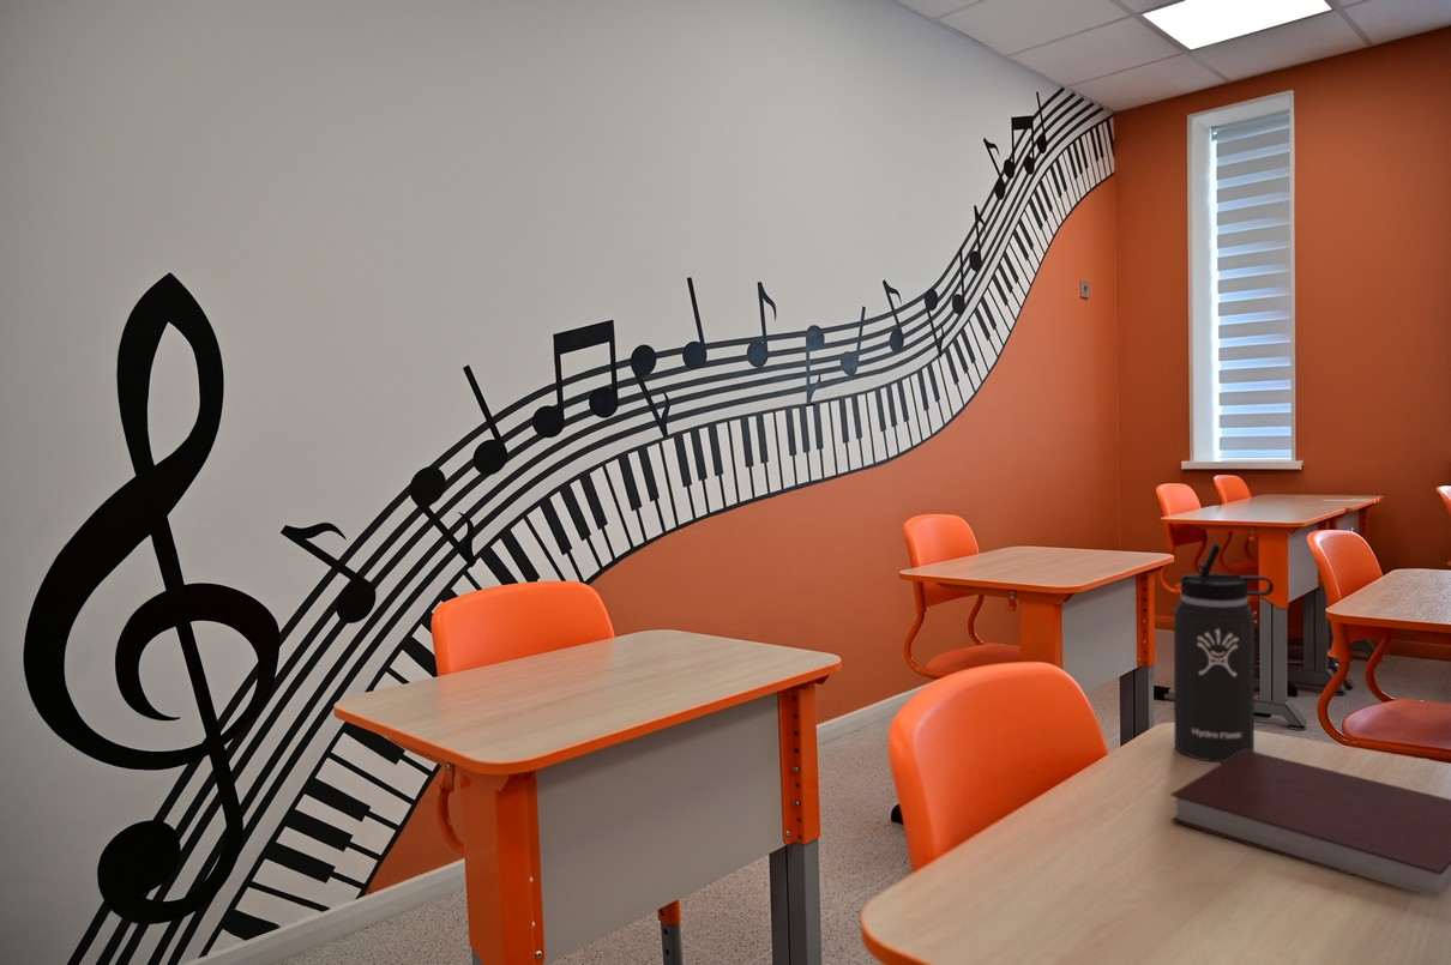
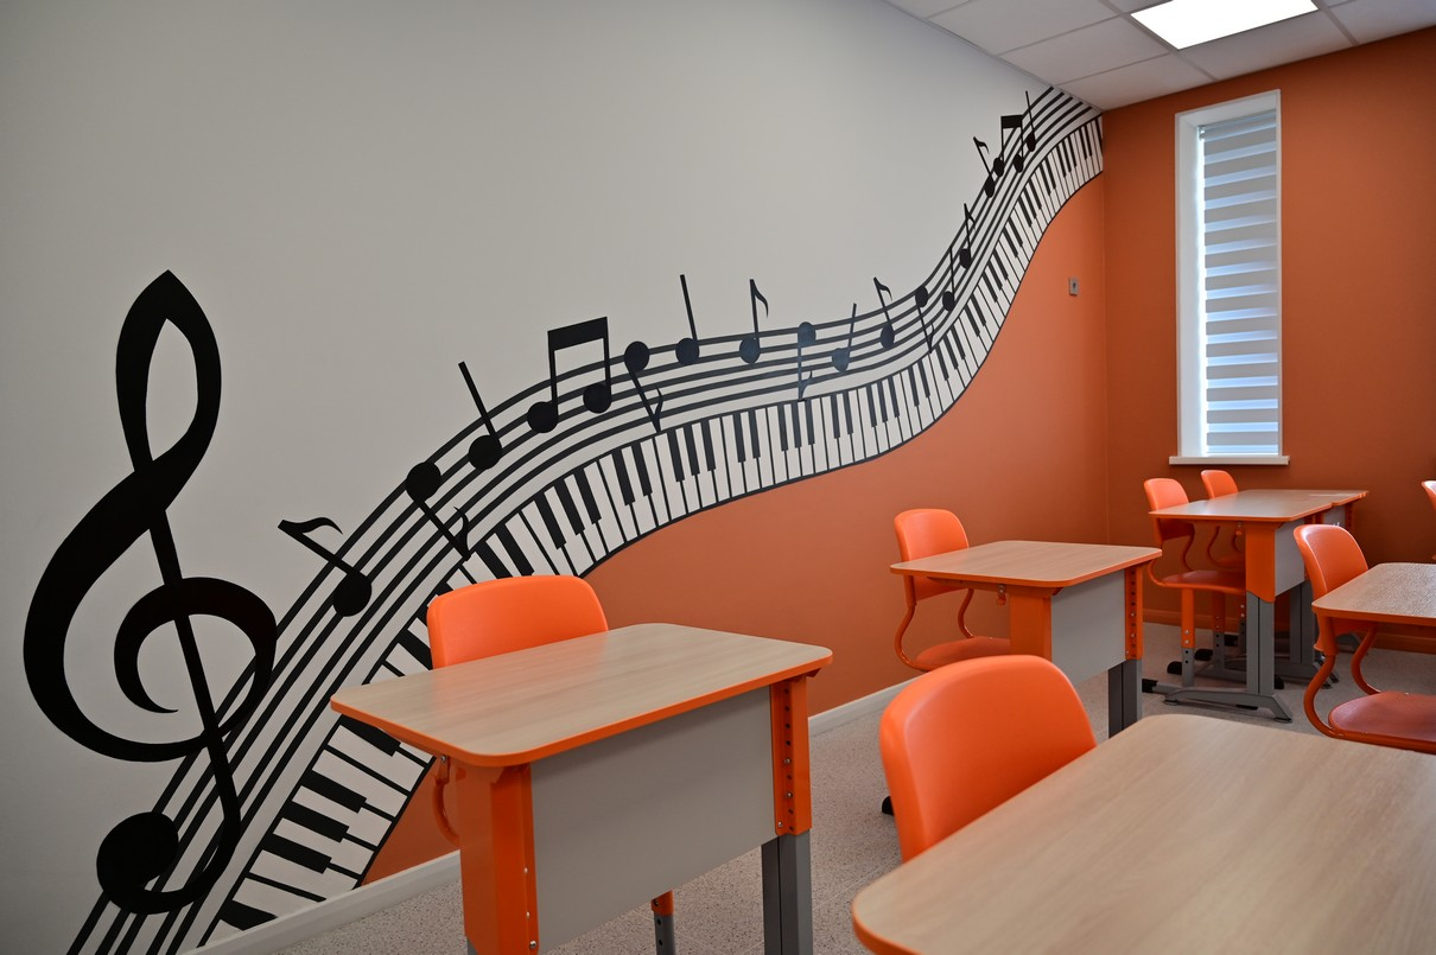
- thermos bottle (1222, 647)
- notebook (1327, 815)
